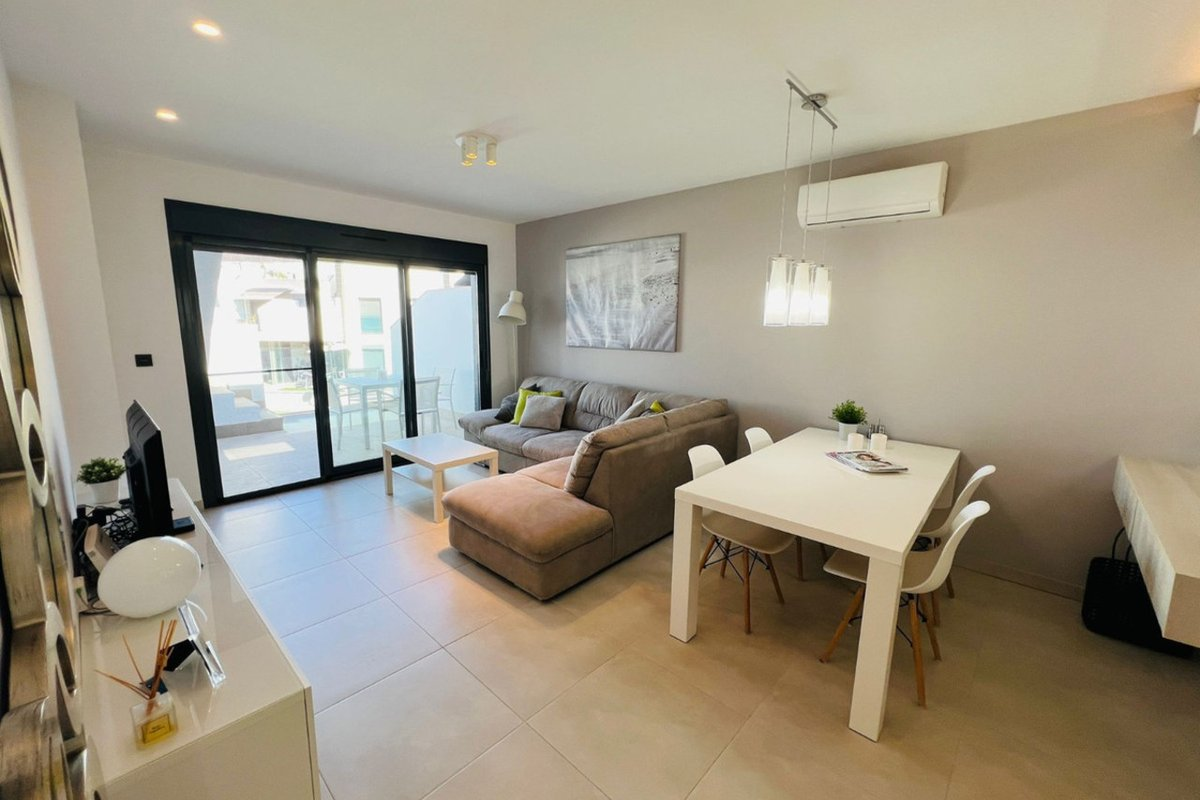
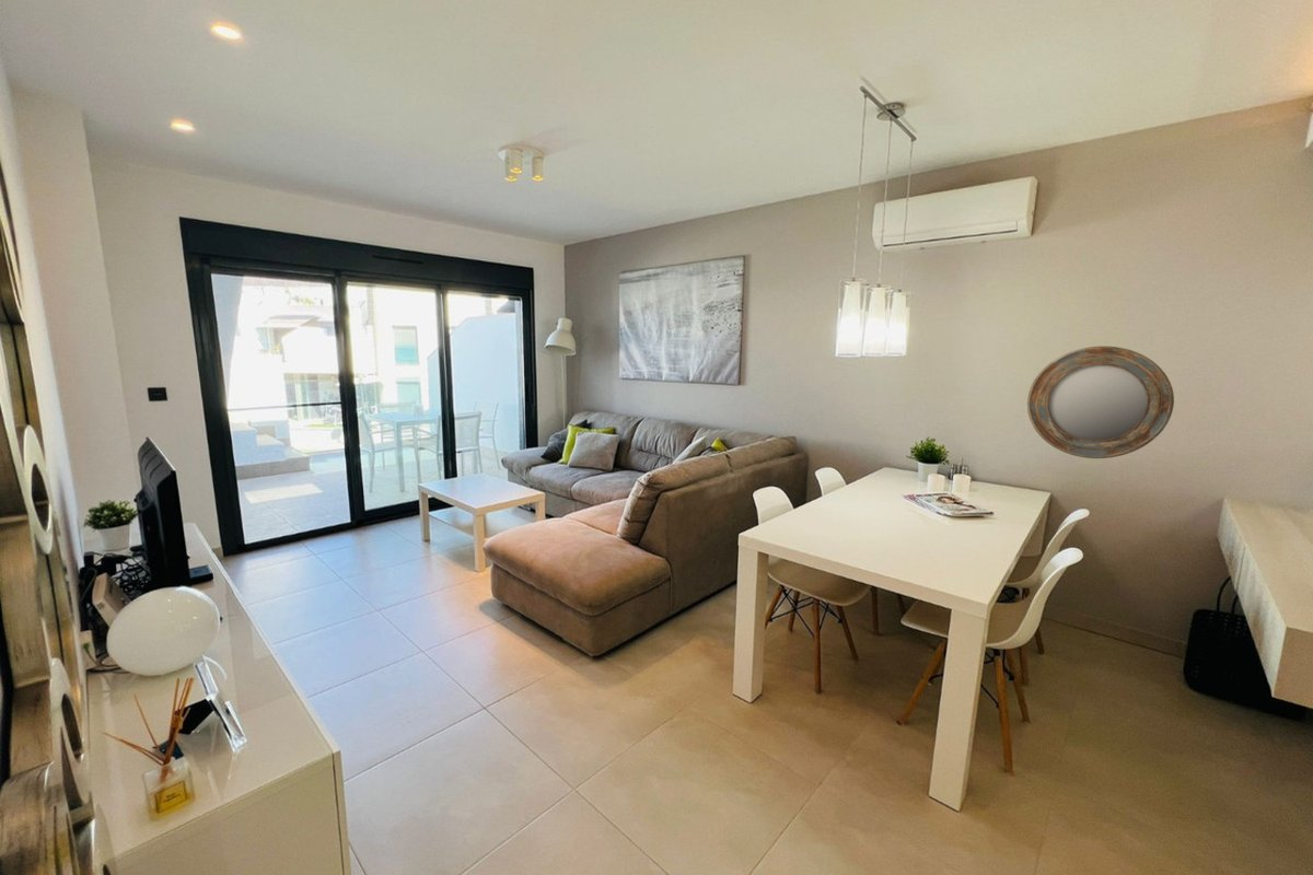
+ home mirror (1095, 402)
